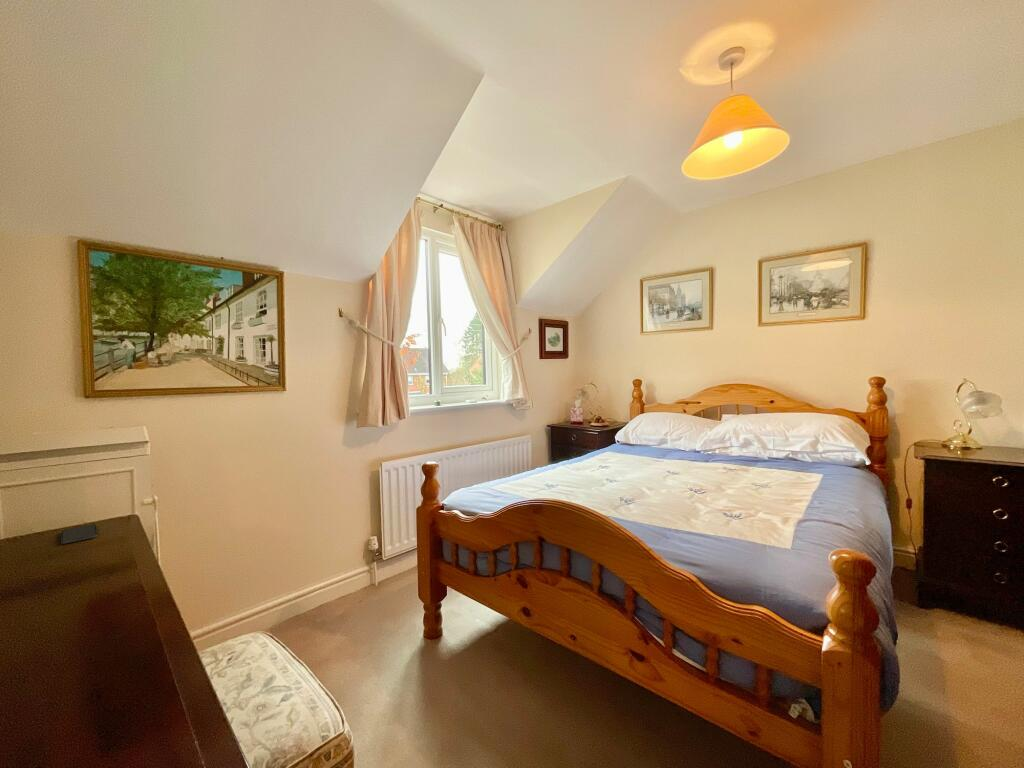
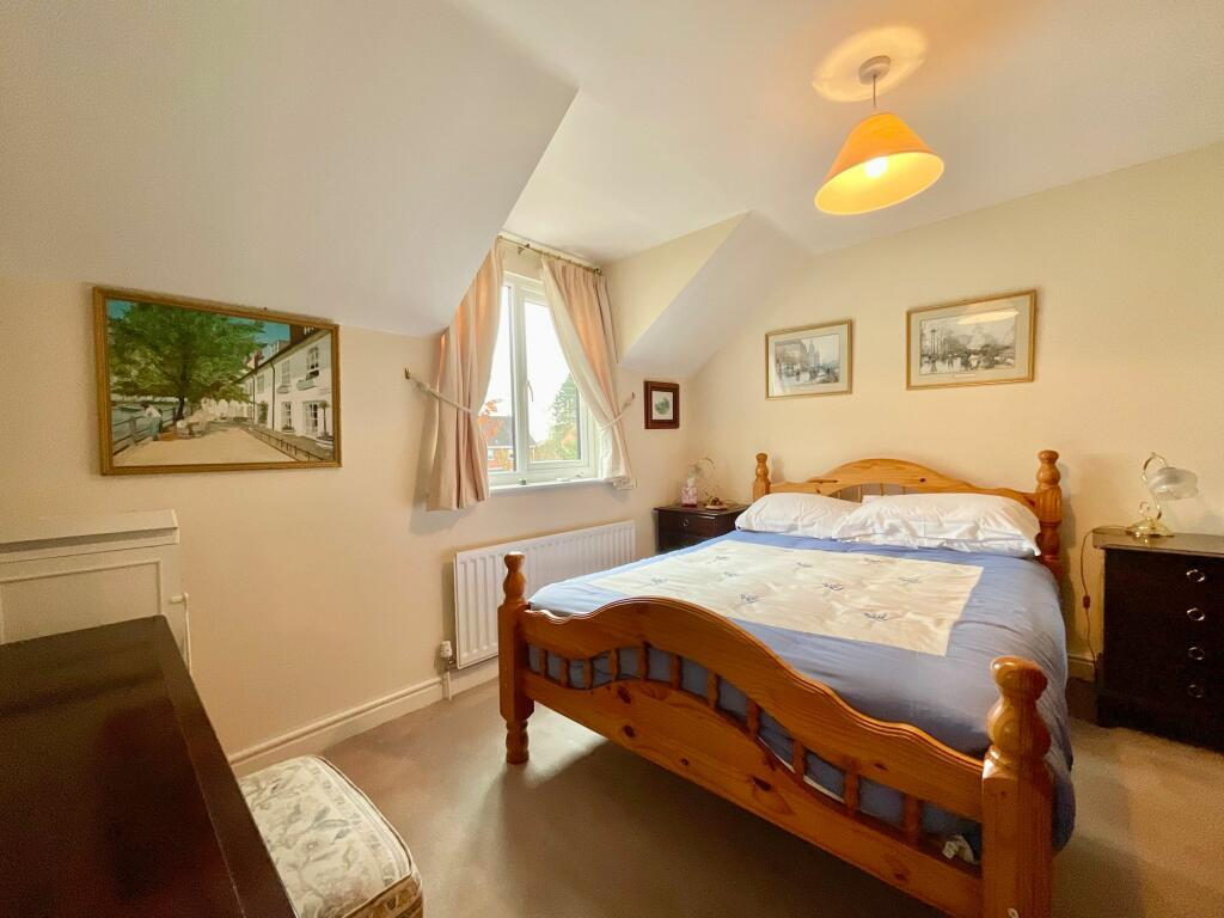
- smartphone (79, 533)
